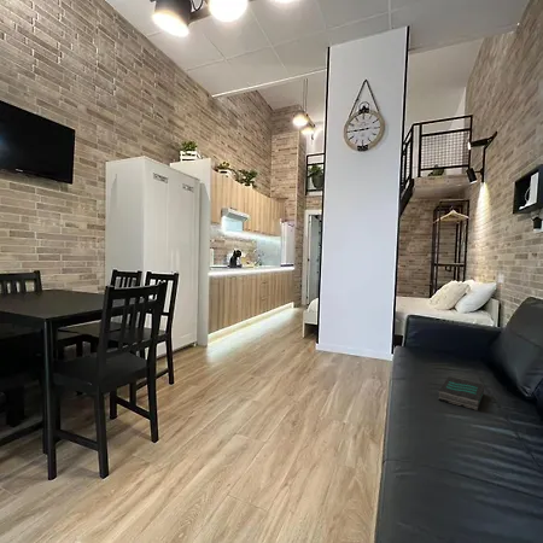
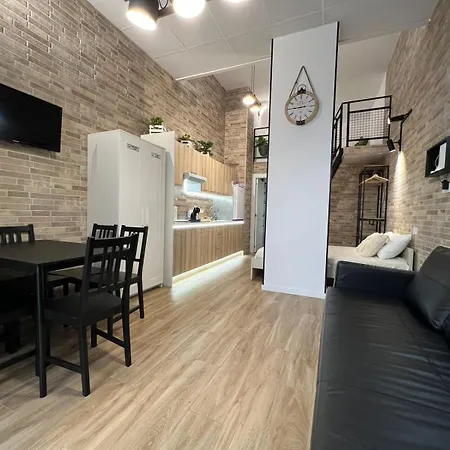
- book (461, 391)
